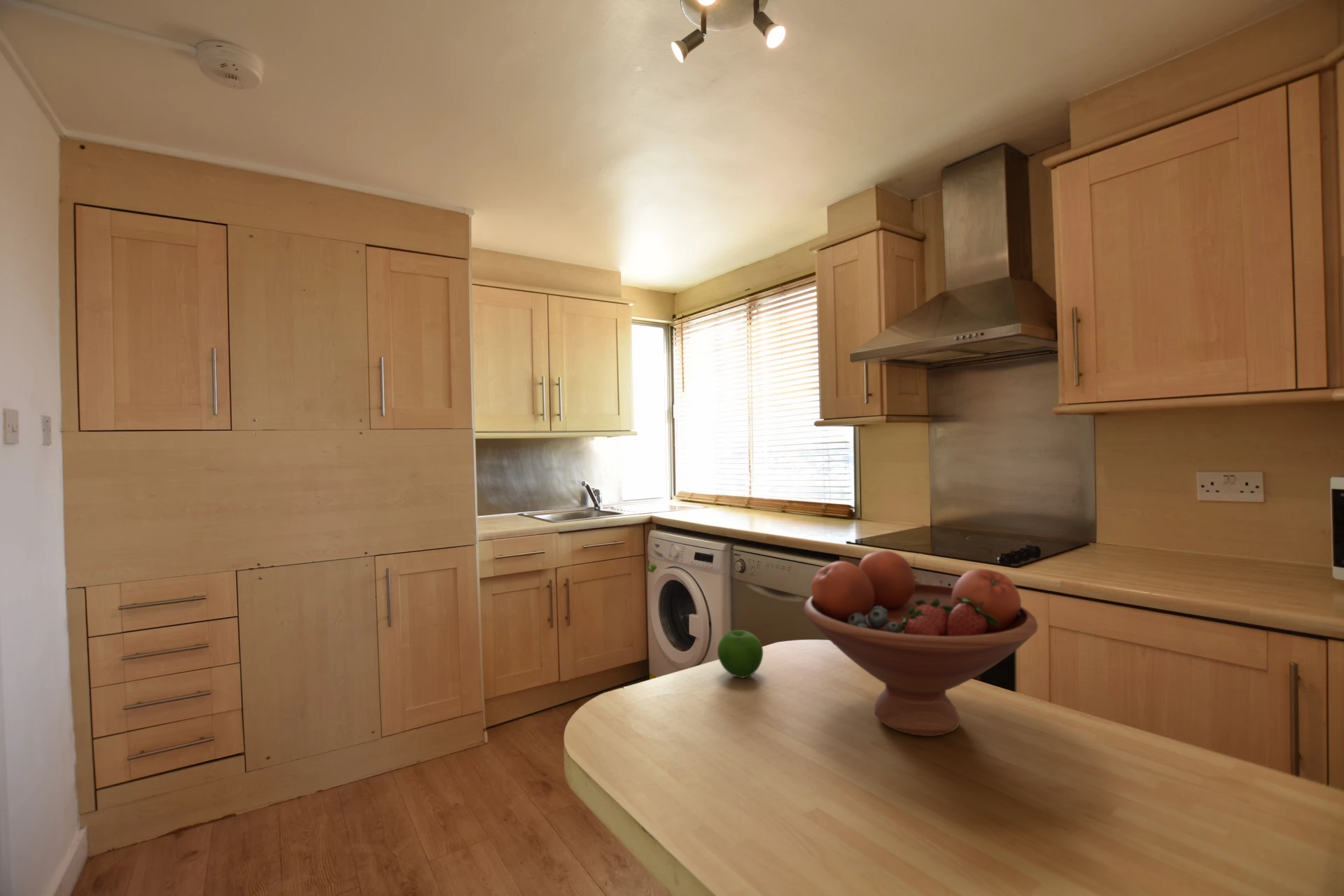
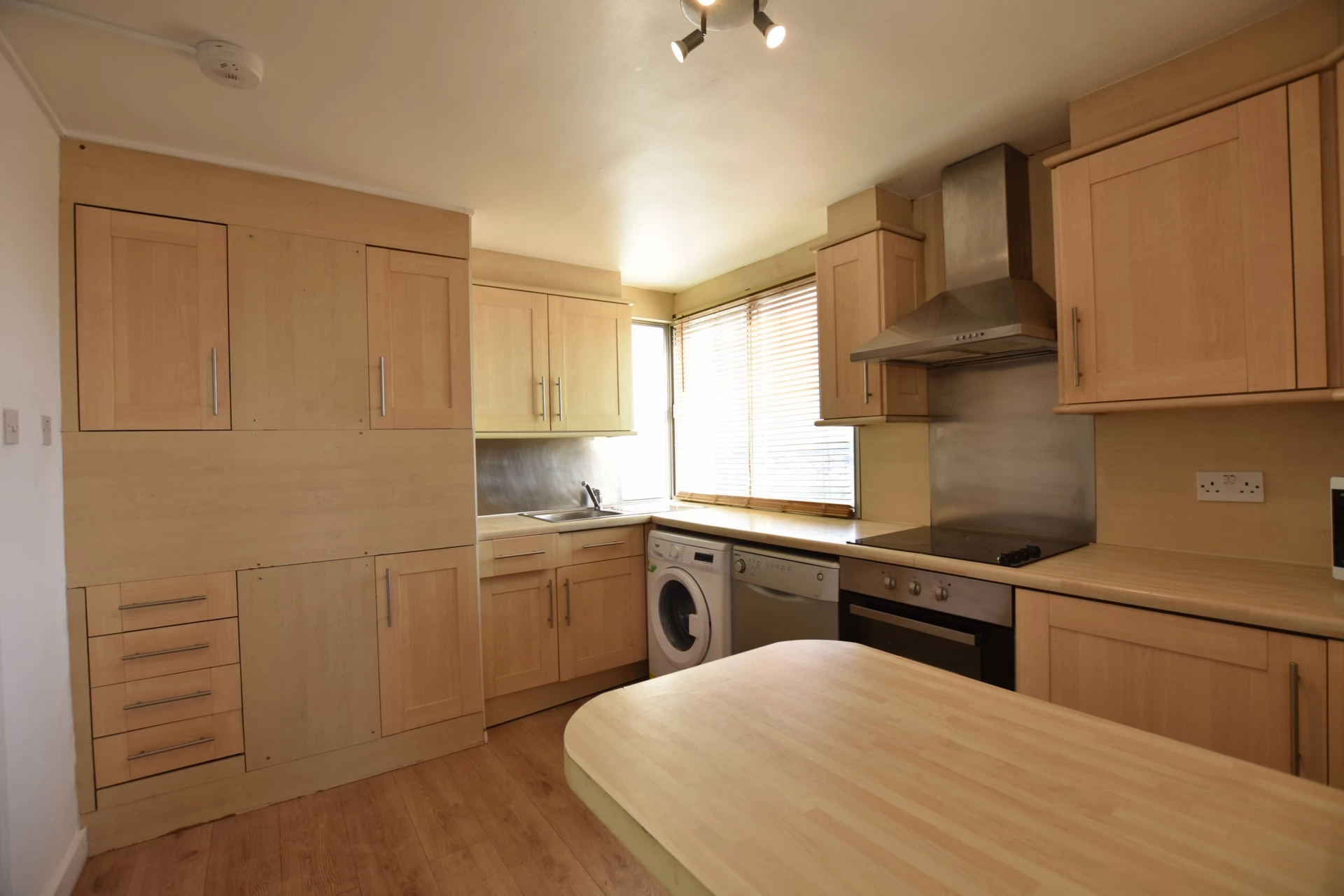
- apple (740, 654)
- fruit bowl (913, 641)
